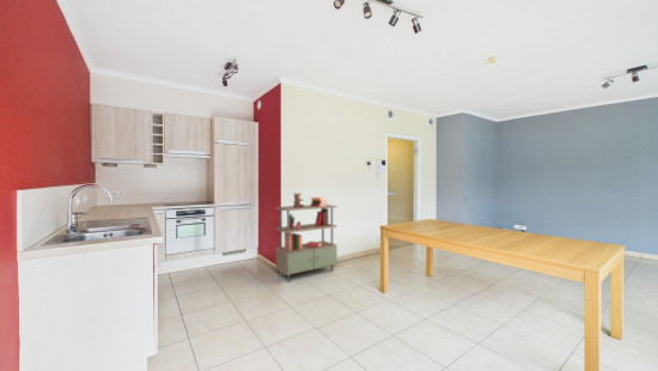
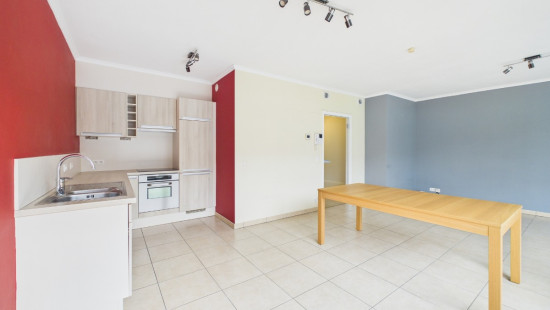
- shelving unit (307, 230)
